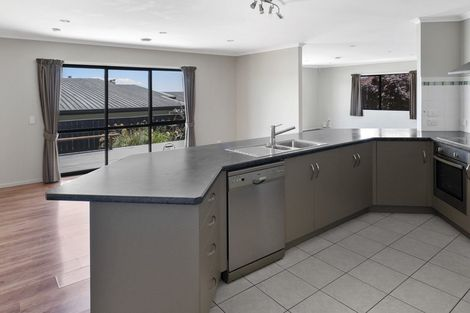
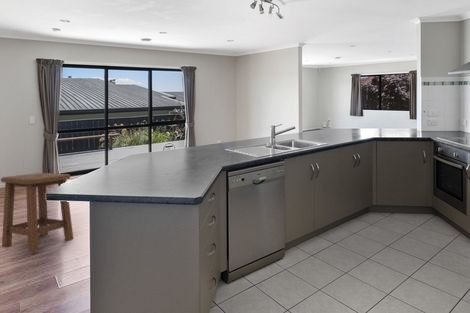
+ stool (39, 209)
